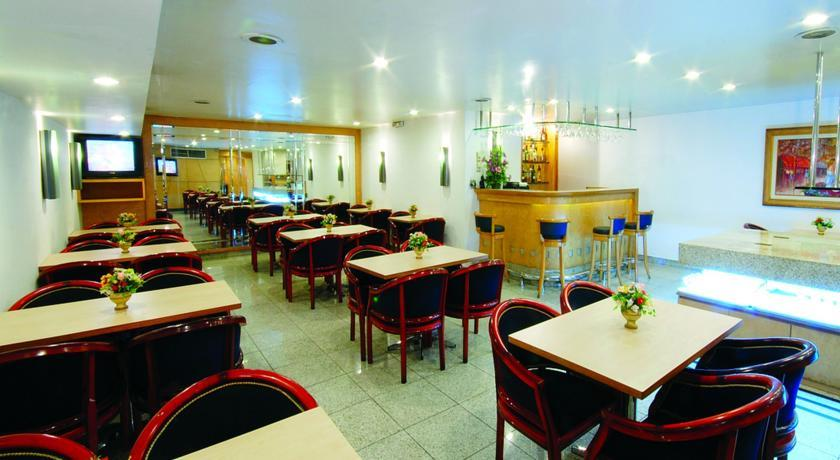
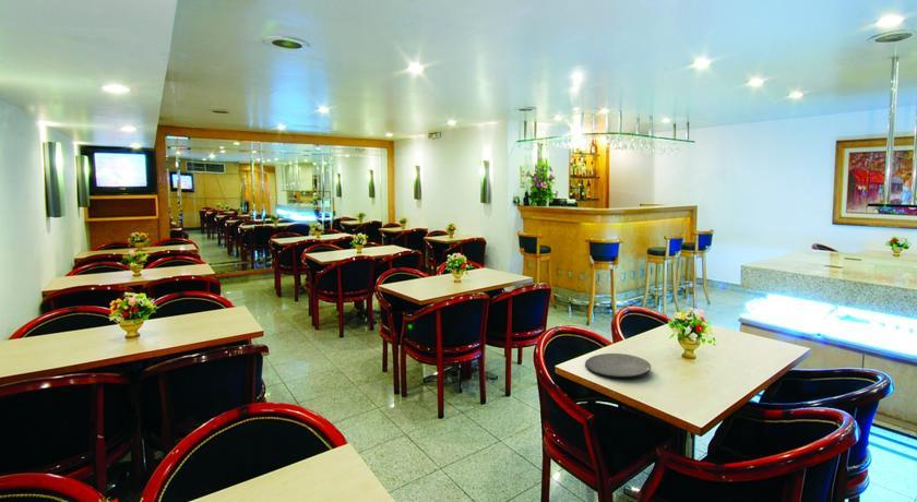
+ plate (617, 364)
